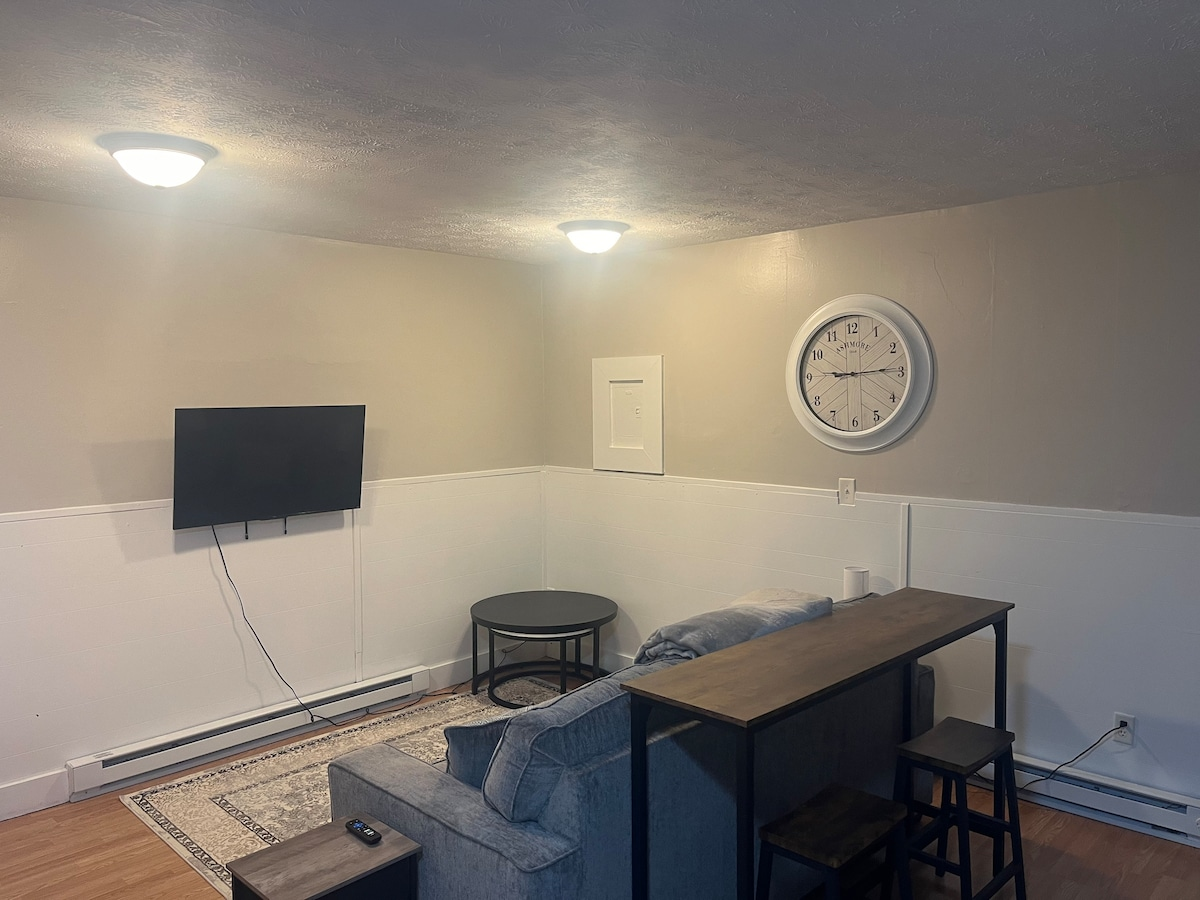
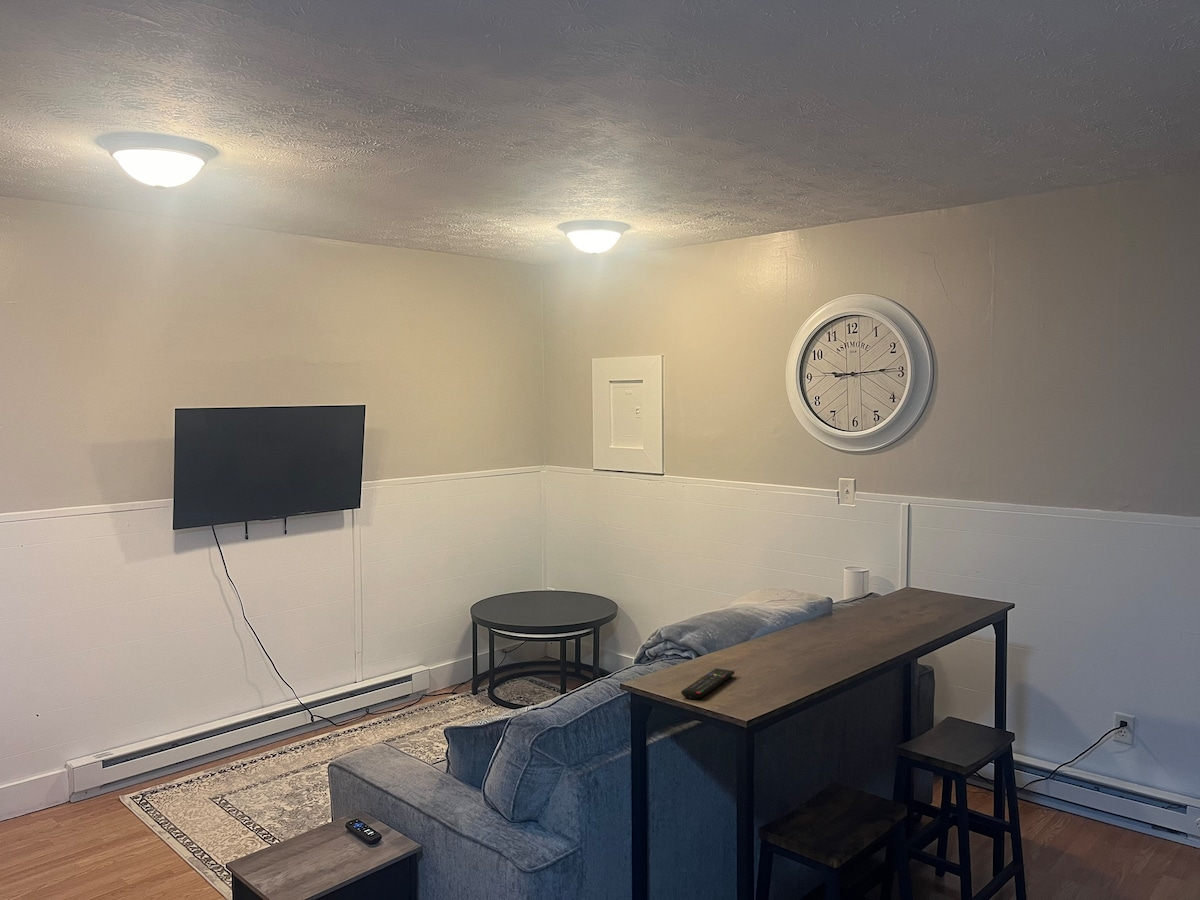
+ remote control (708, 683)
